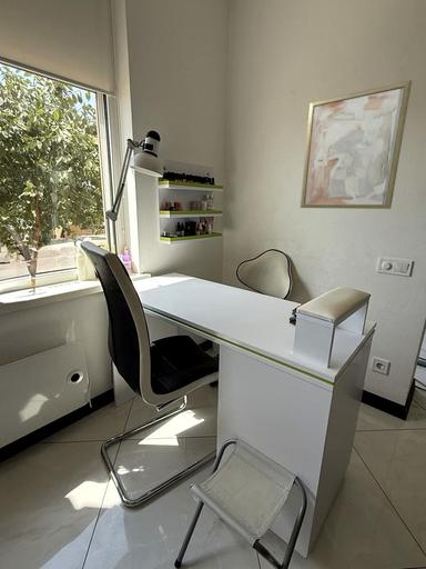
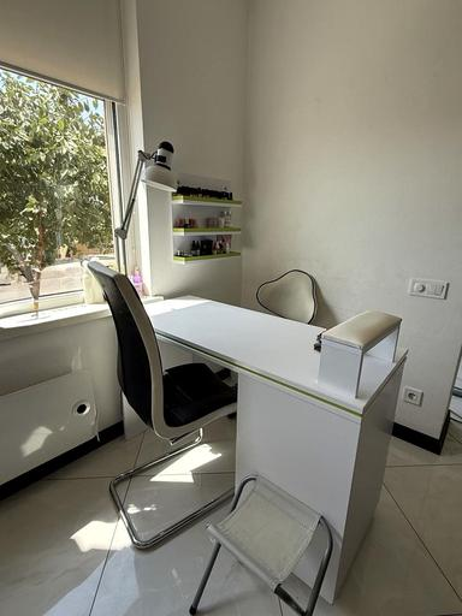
- wall art (347, 152)
